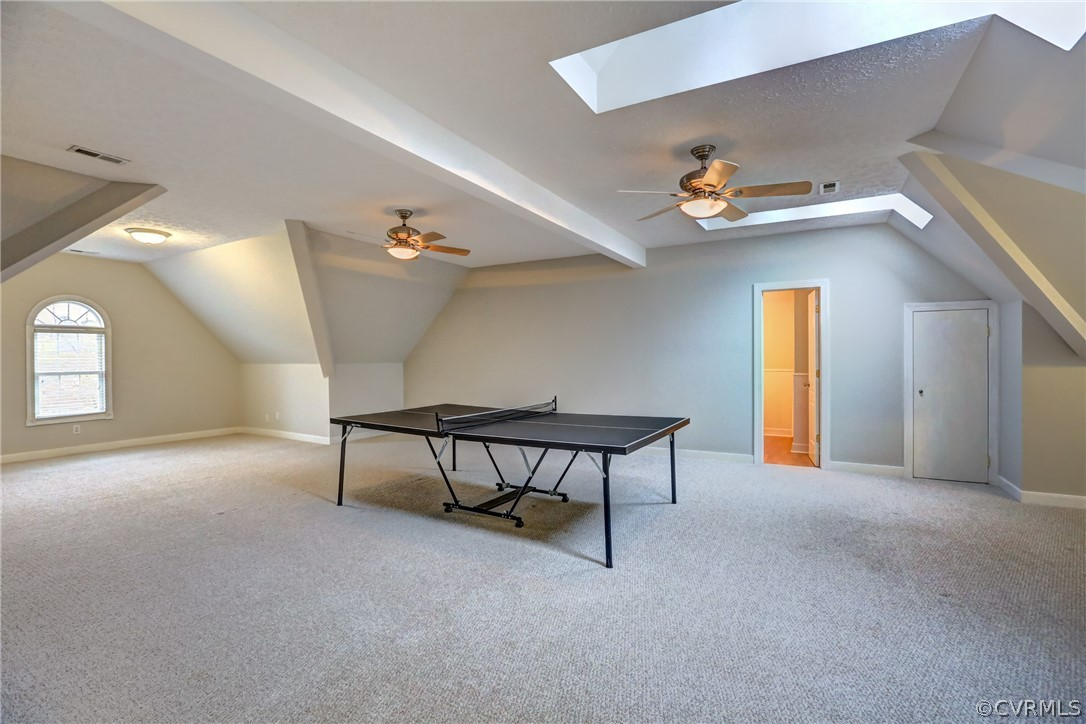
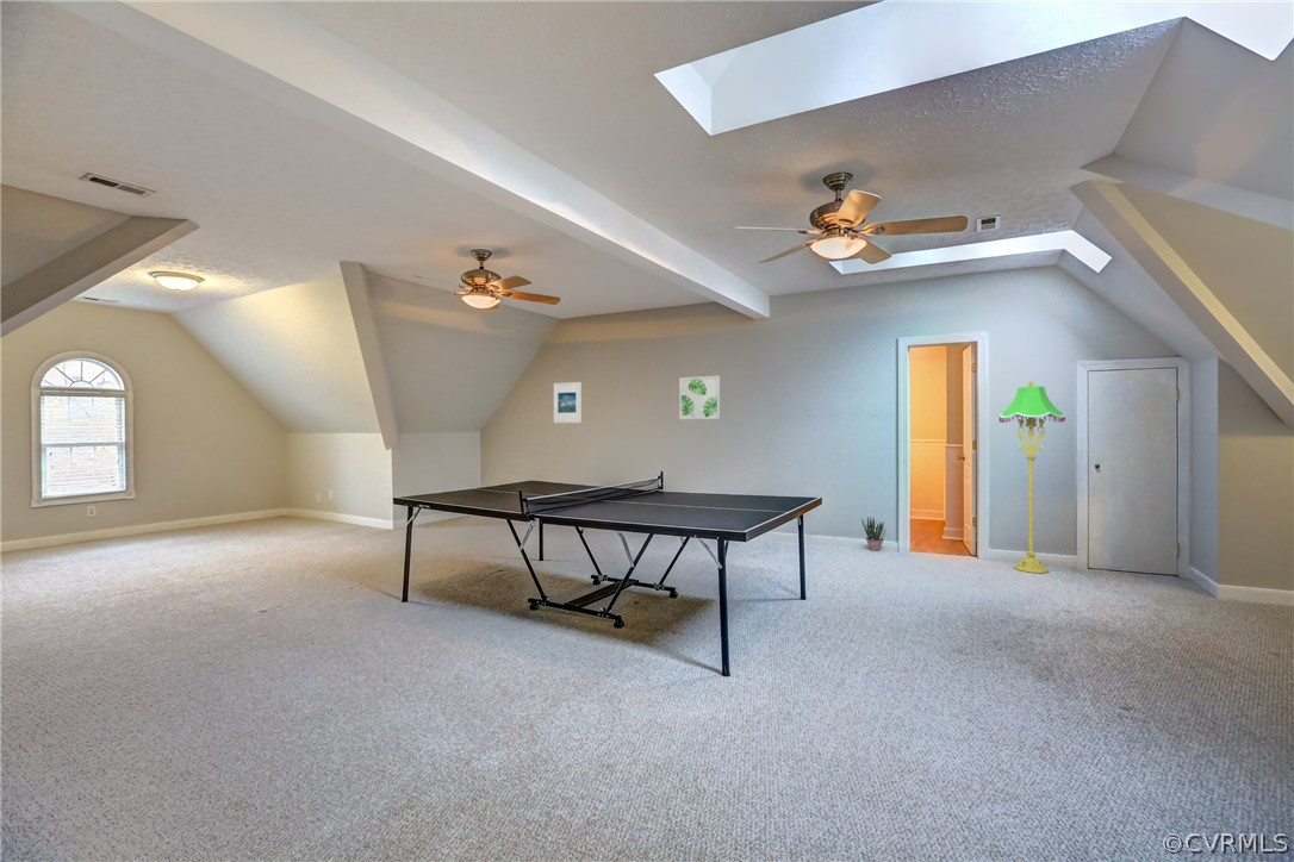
+ floor lamp (1031, 475)
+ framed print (567, 402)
+ wall art (698, 398)
+ potted plant (873, 533)
